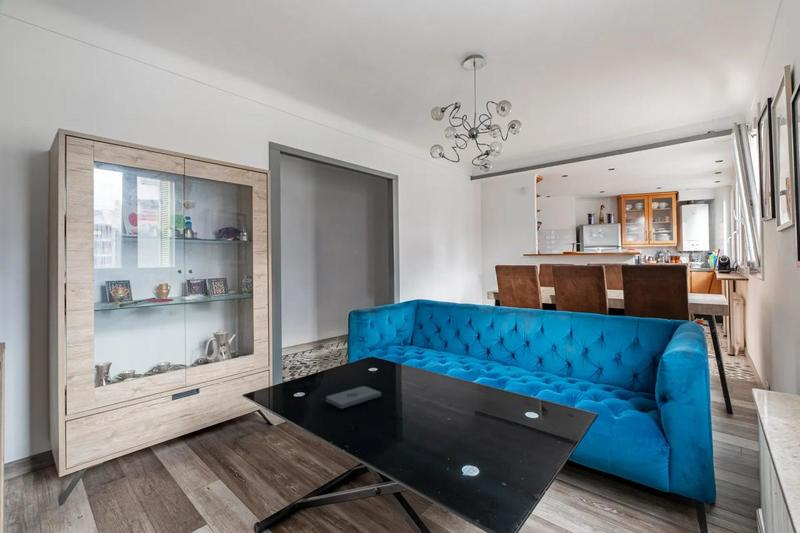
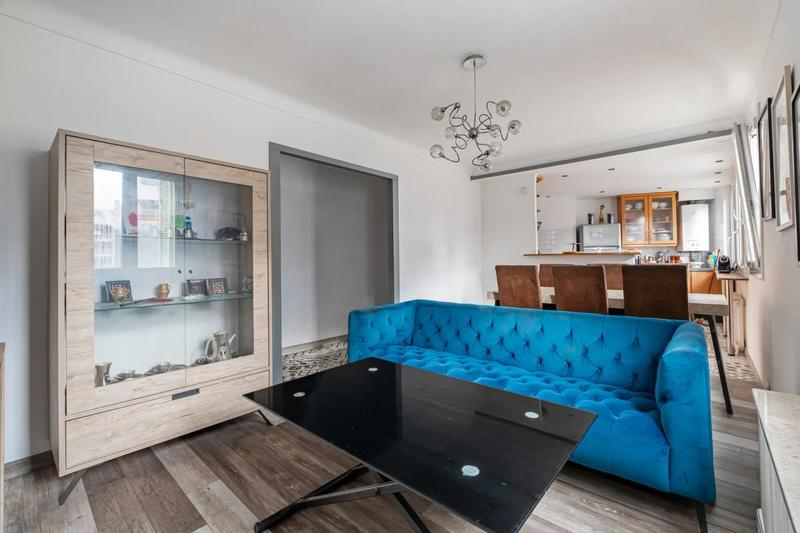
- notepad (353, 396)
